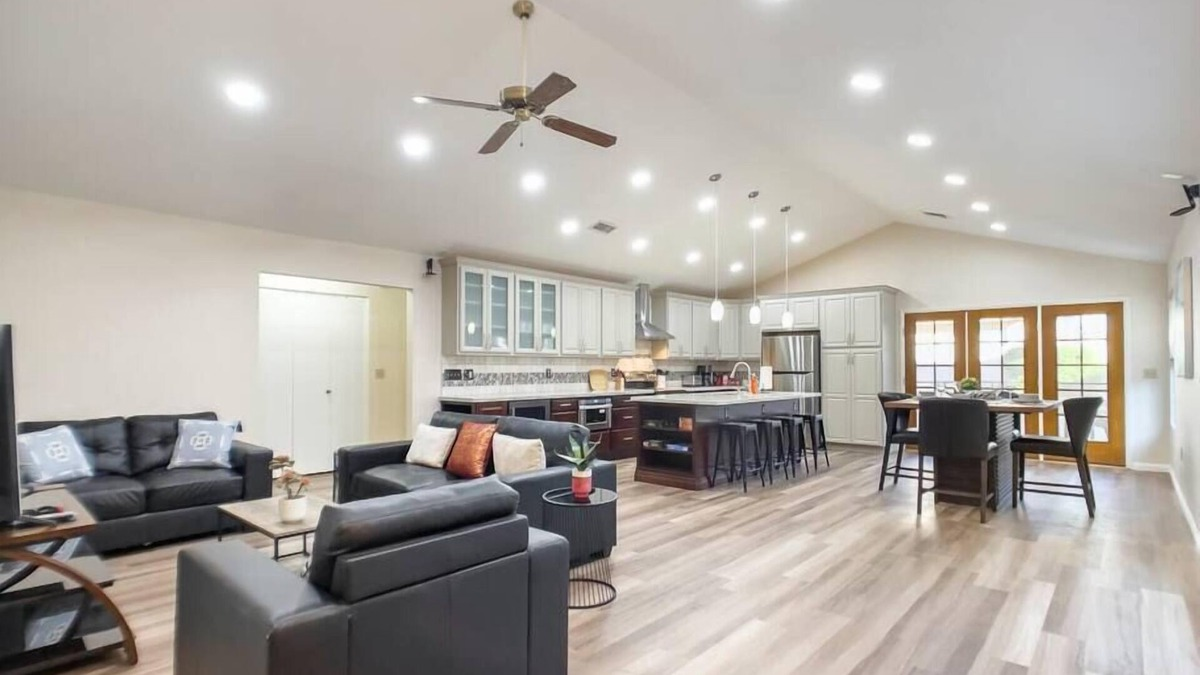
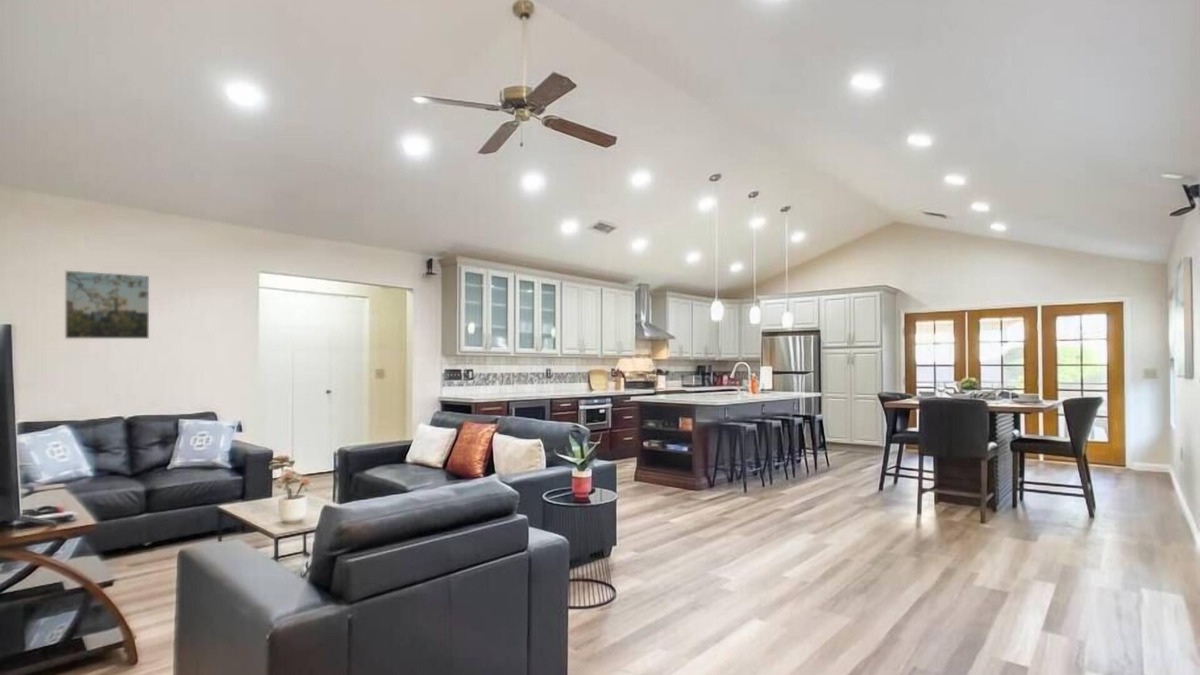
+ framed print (108, 305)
